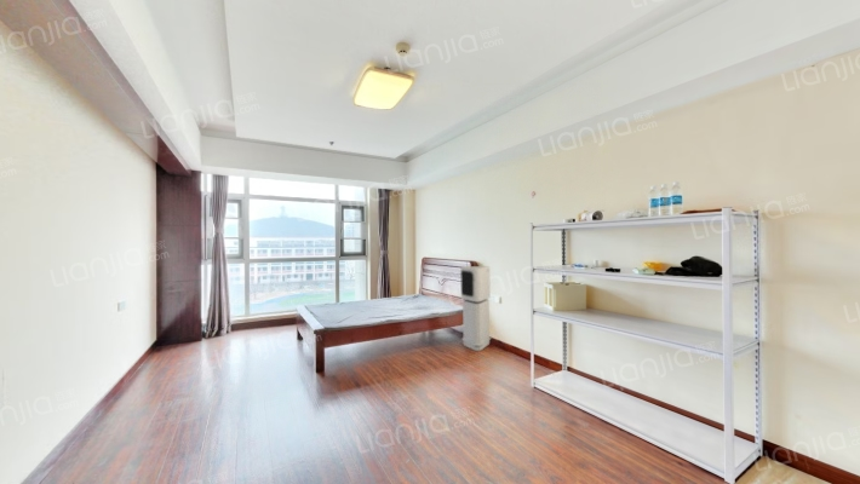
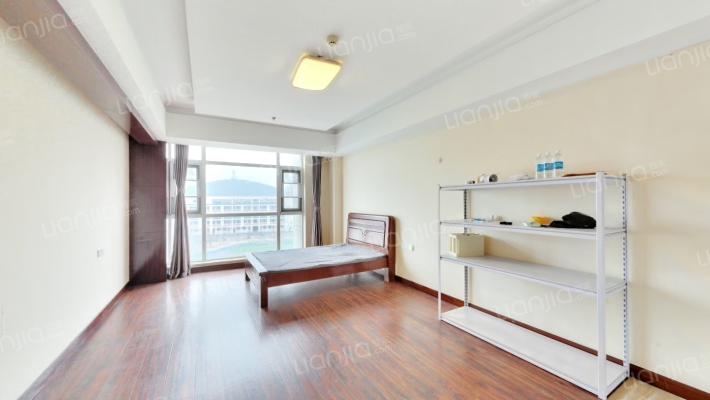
- air purifier (478, 306)
